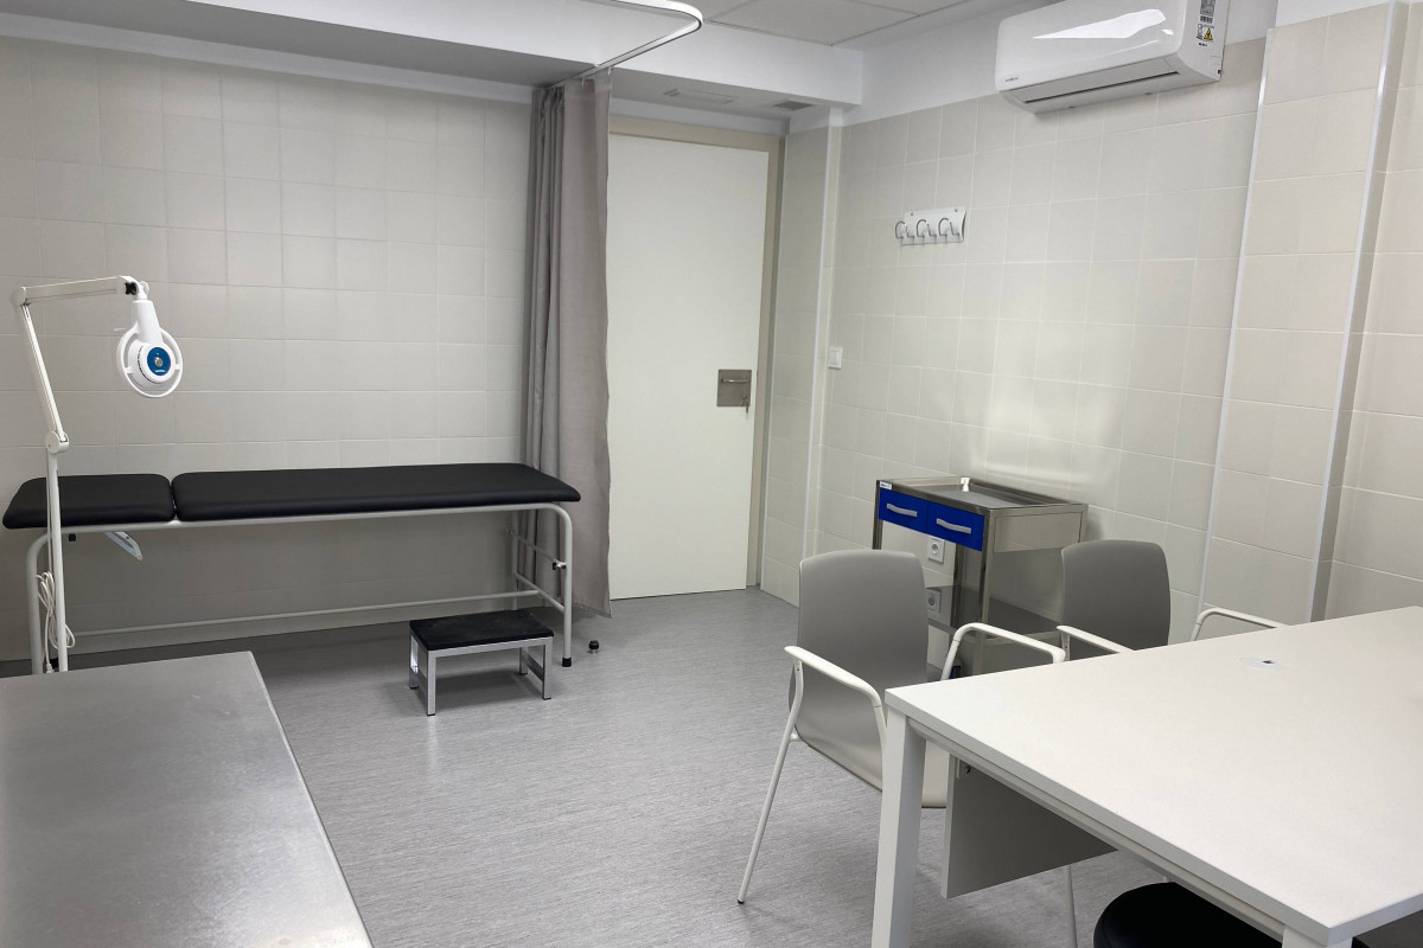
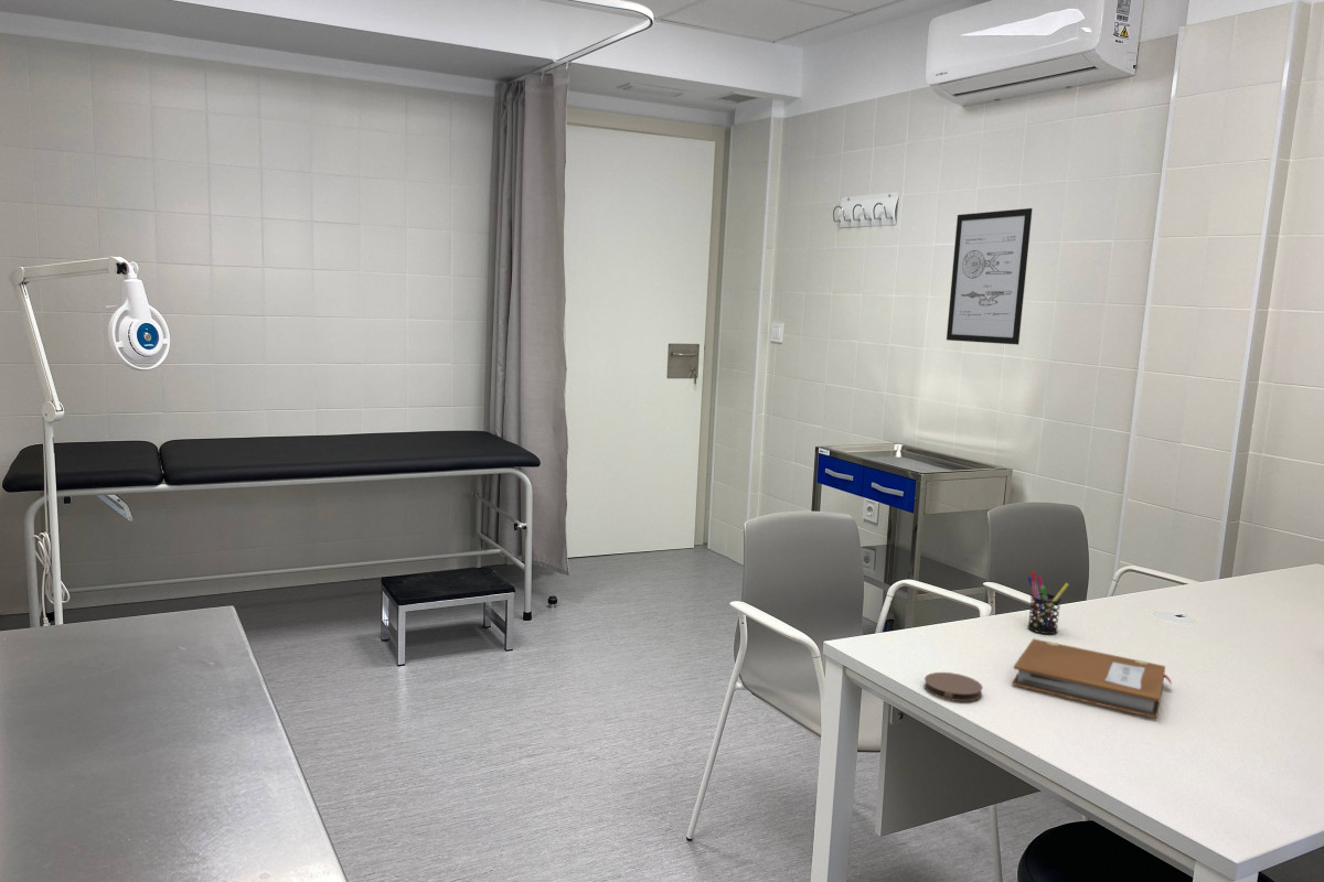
+ wall art (986, 277)
+ pen holder (1043, 602)
+ coaster (952, 686)
+ notebook (1093, 675)
